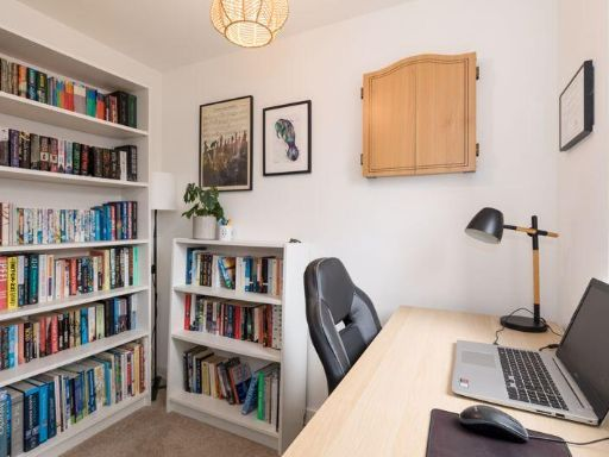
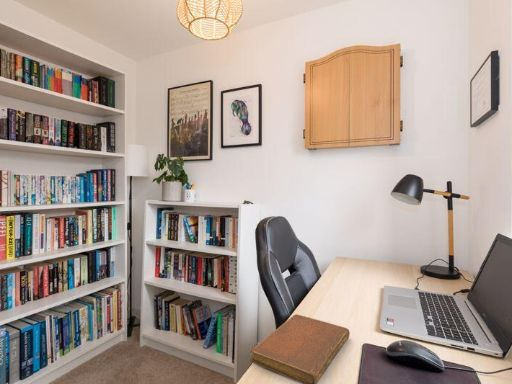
+ notebook (303, 343)
